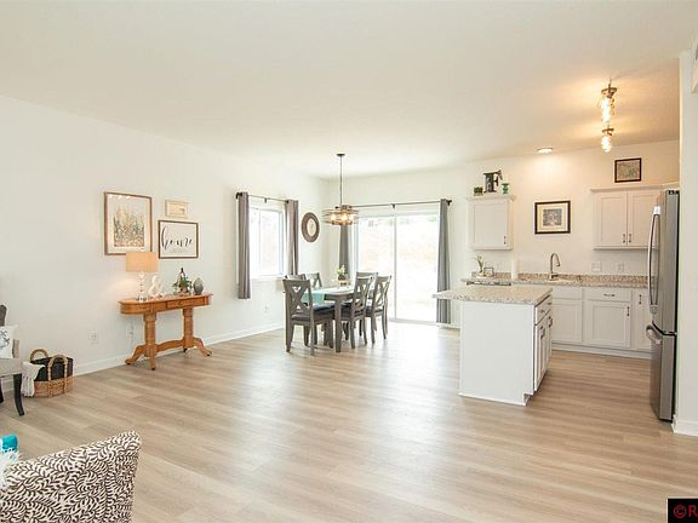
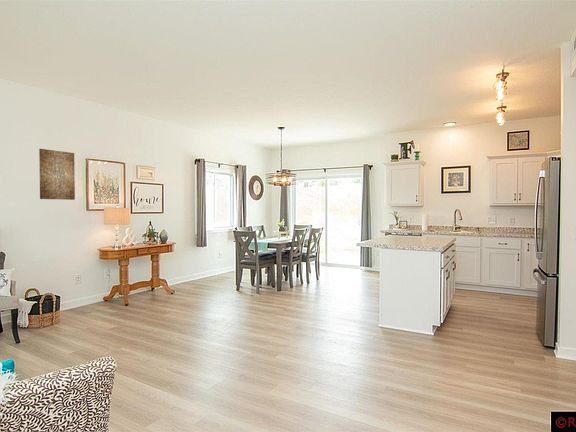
+ wall art (57, 175)
